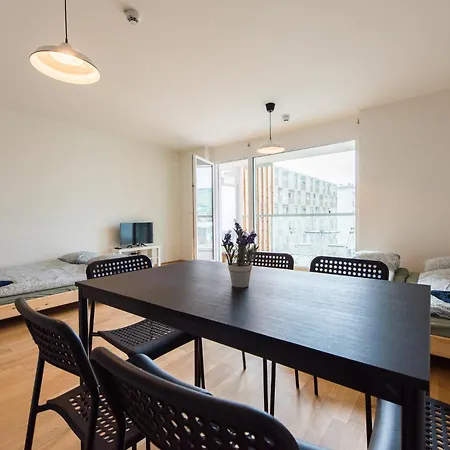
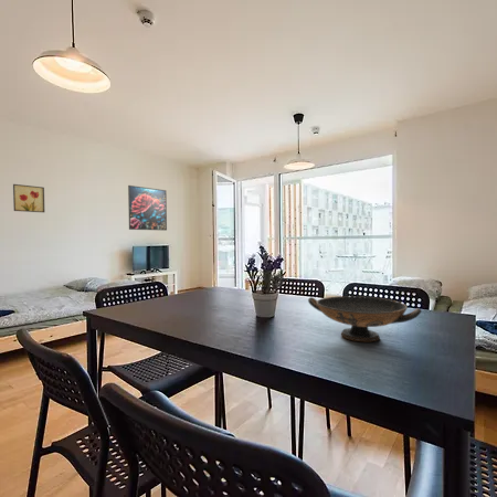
+ wall art (29, 199)
+ decorative bowl (359, 318)
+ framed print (148, 209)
